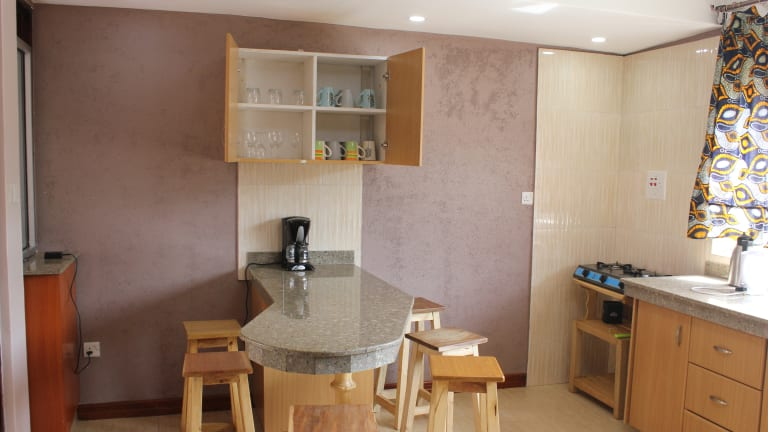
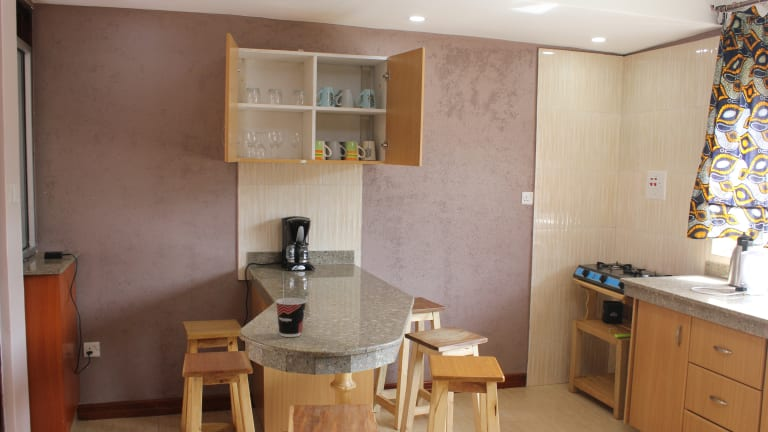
+ cup (290, 317)
